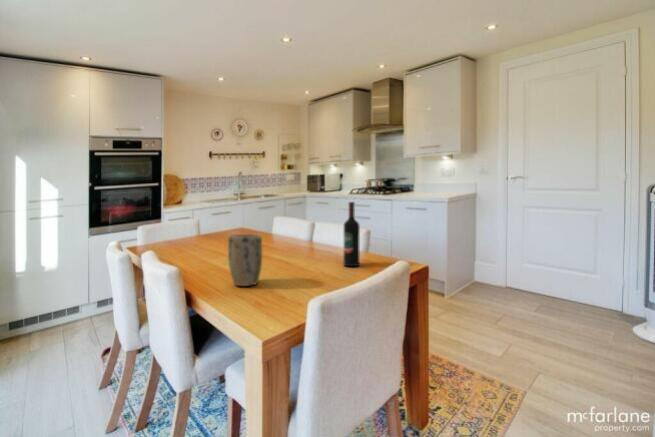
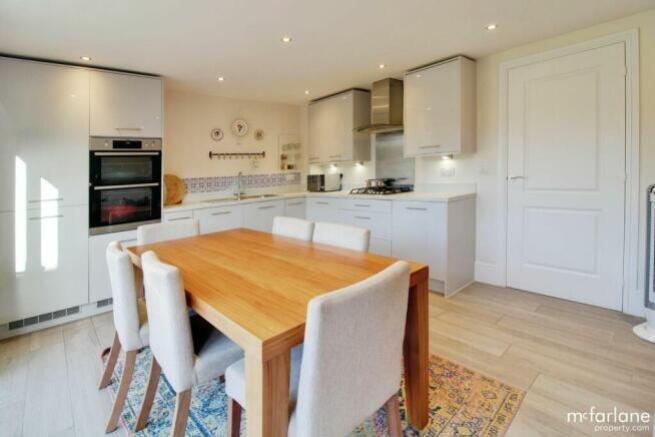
- wine bottle (351, 233)
- plant pot (245, 259)
